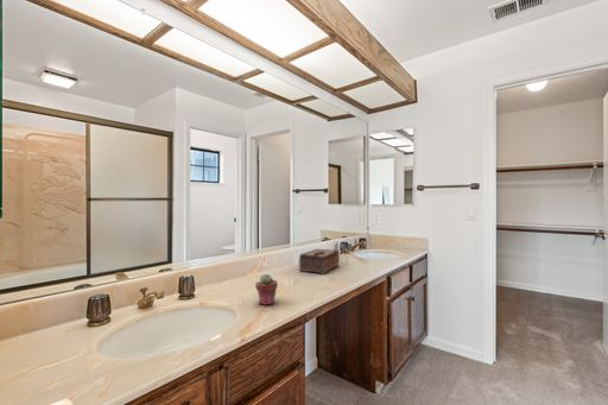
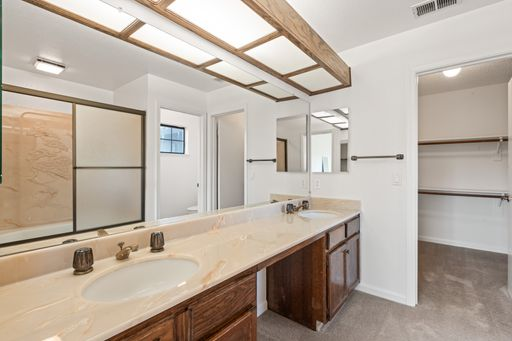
- tissue box (319, 260)
- potted succulent (266, 287)
